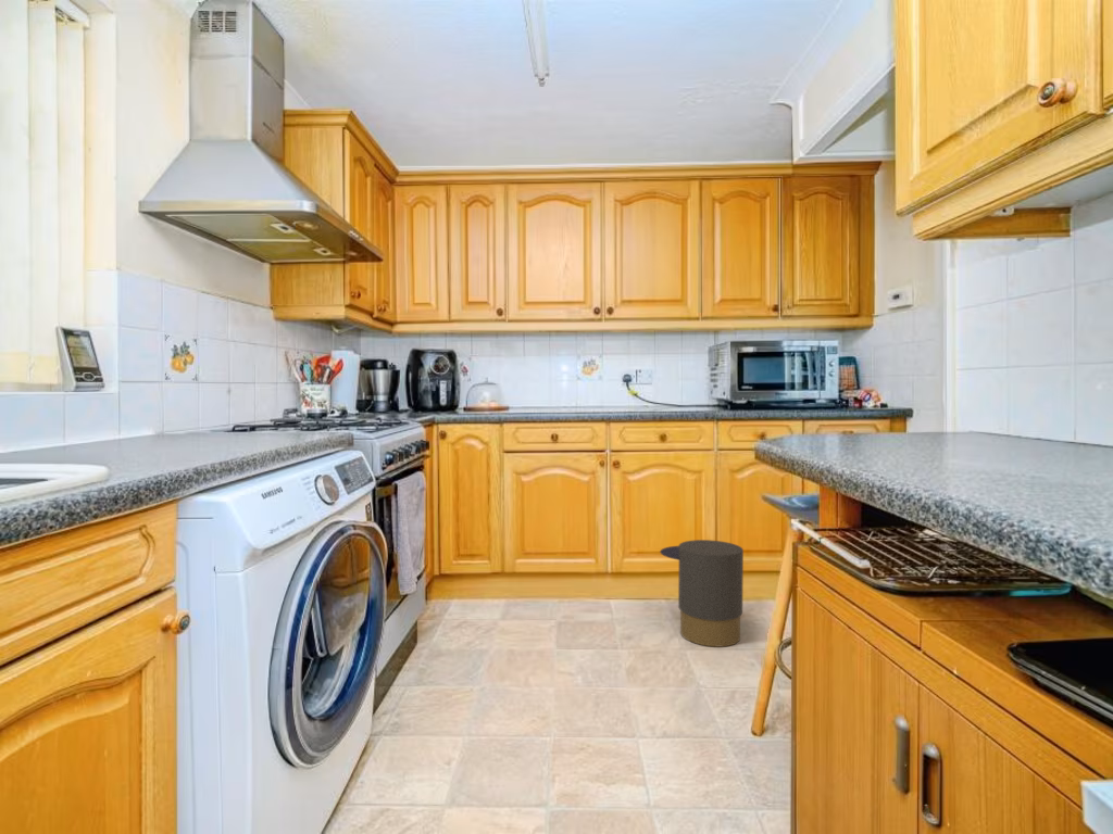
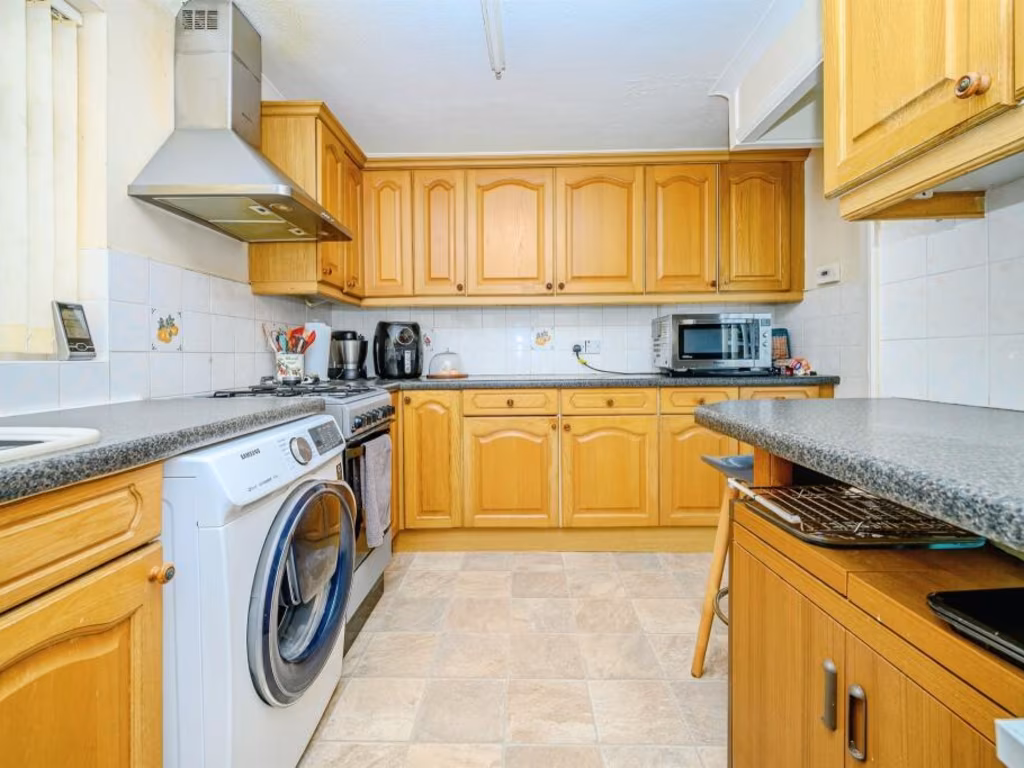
- trash can (699, 586)
